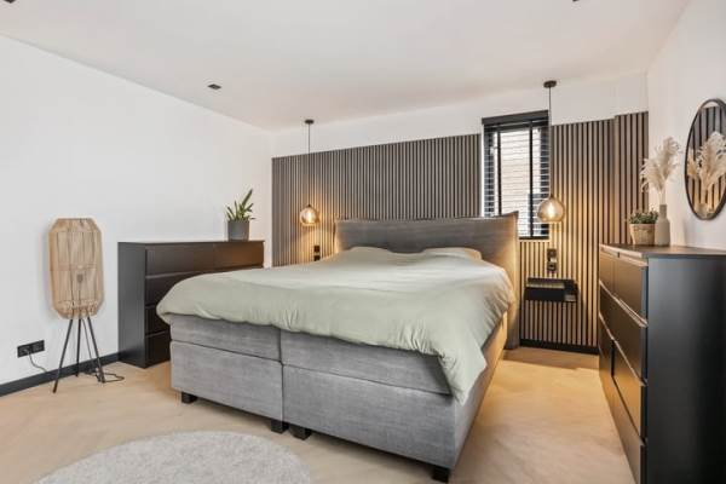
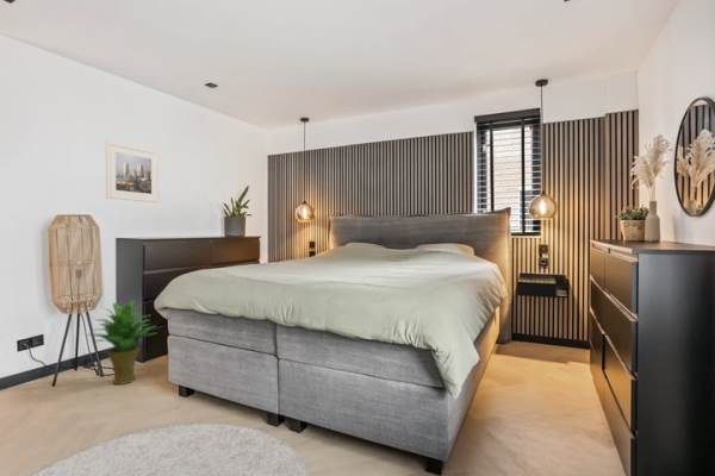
+ potted plant (123, 342)
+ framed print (133, 174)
